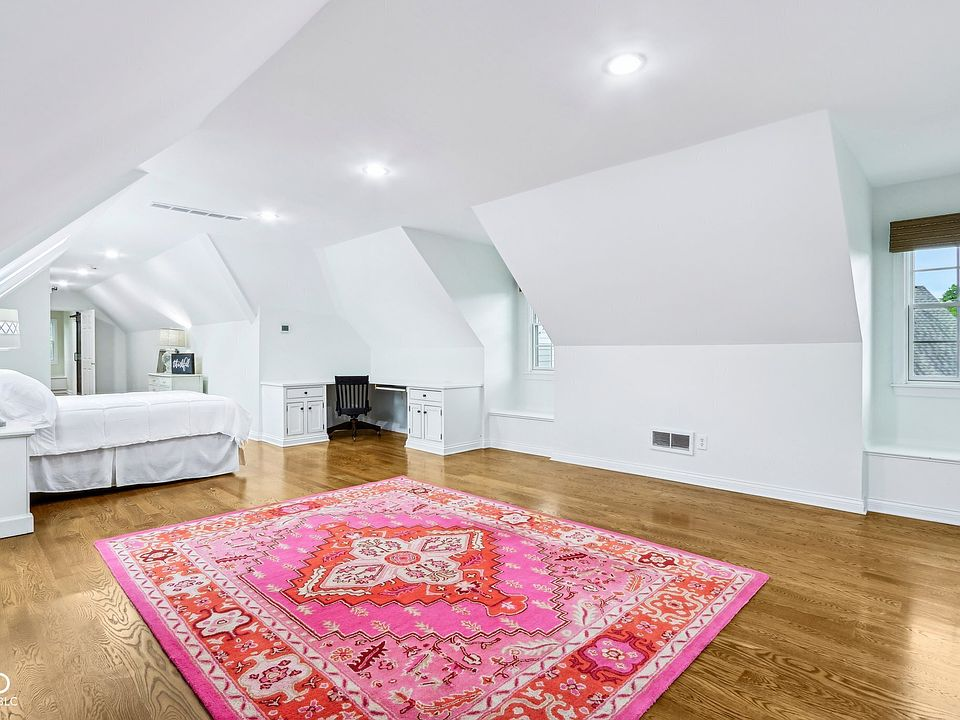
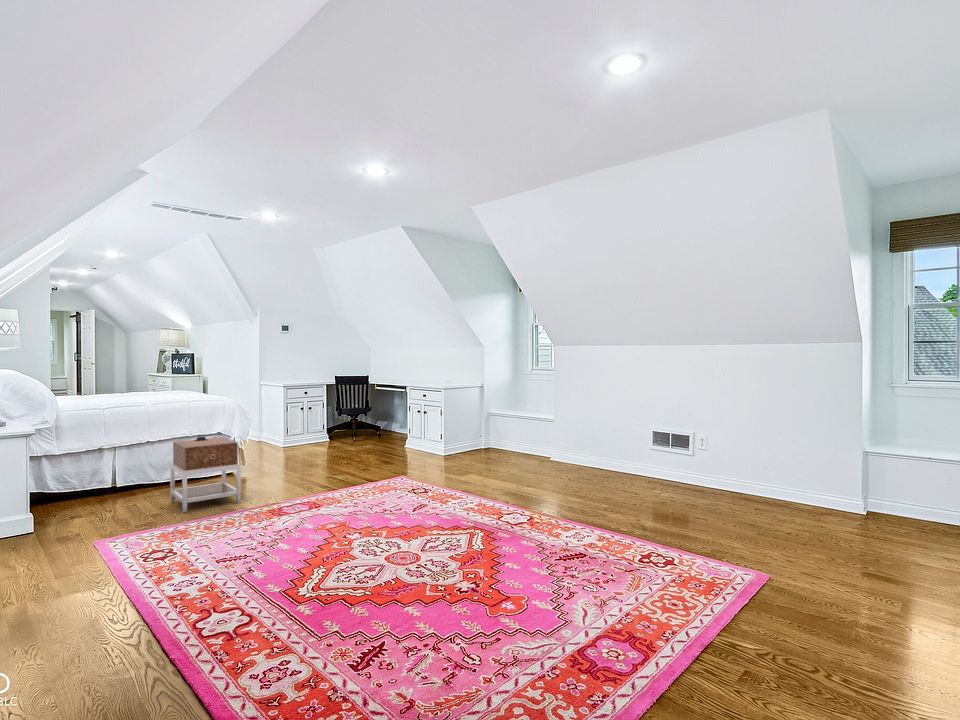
+ nightstand (205, 470)
